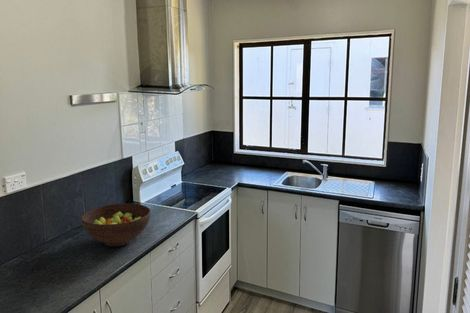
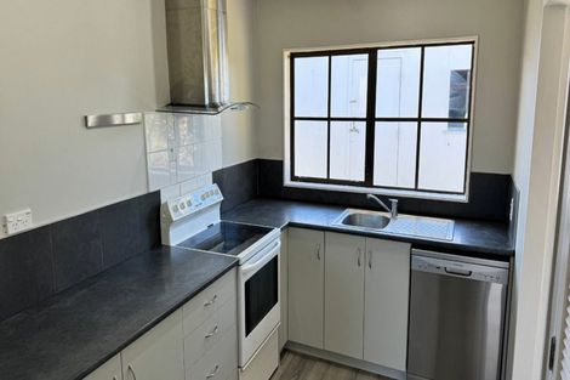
- fruit bowl (117, 227)
